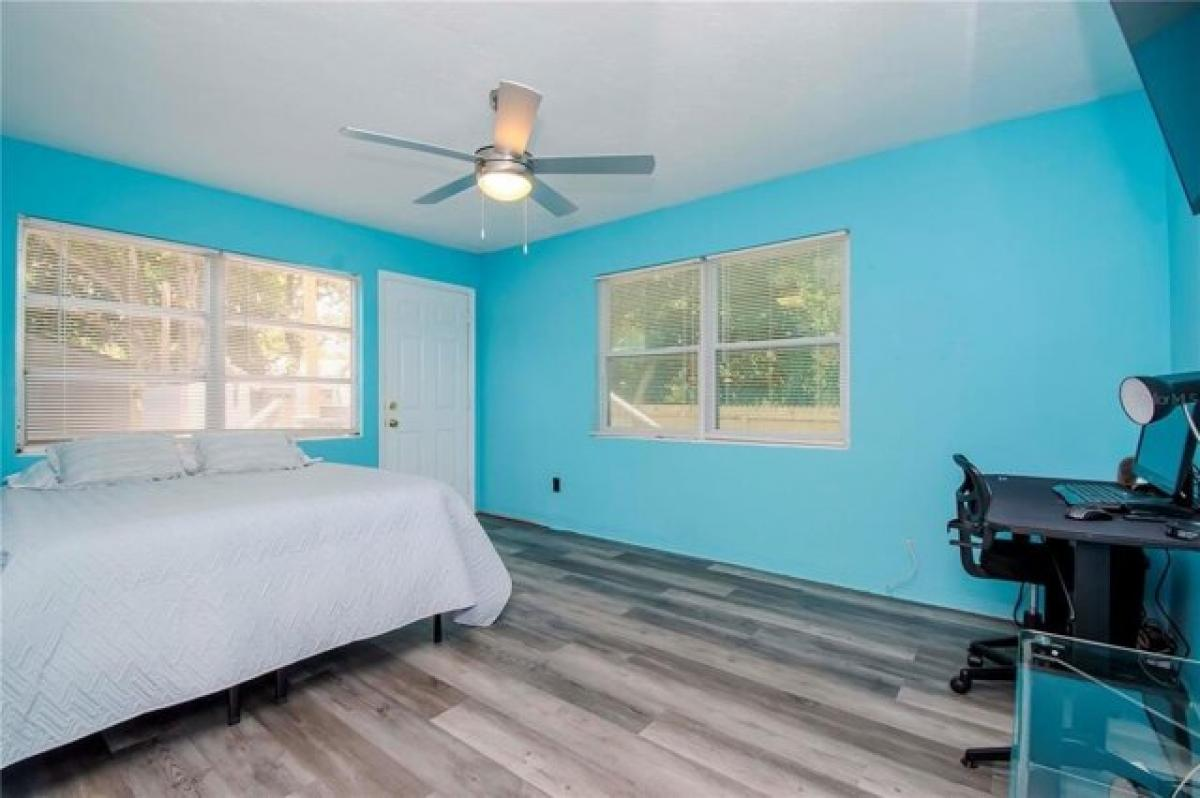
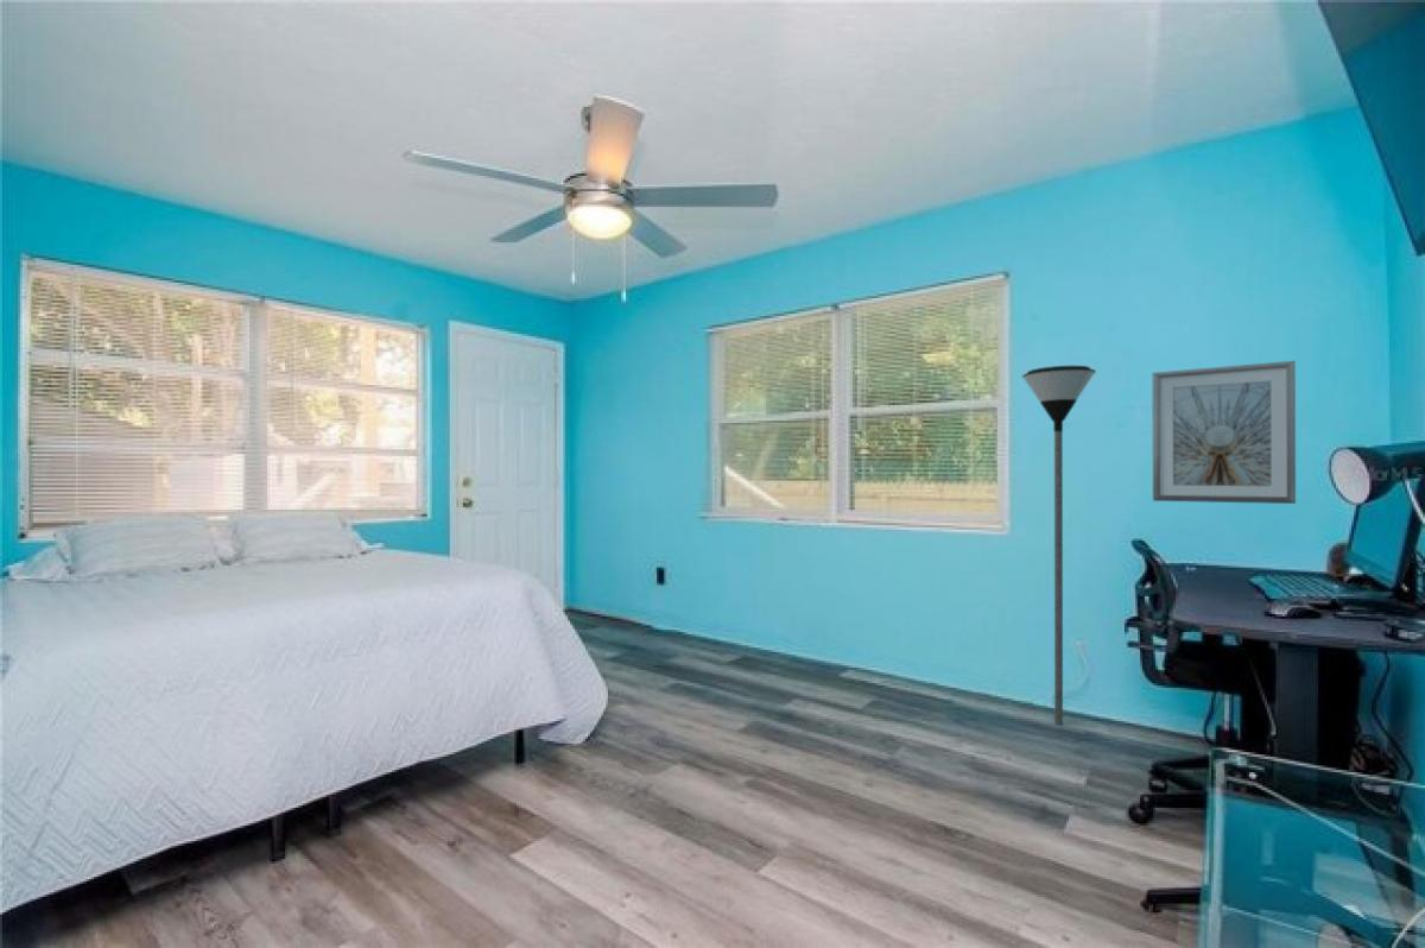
+ picture frame (1220, 434)
+ floor lamp (1058, 545)
